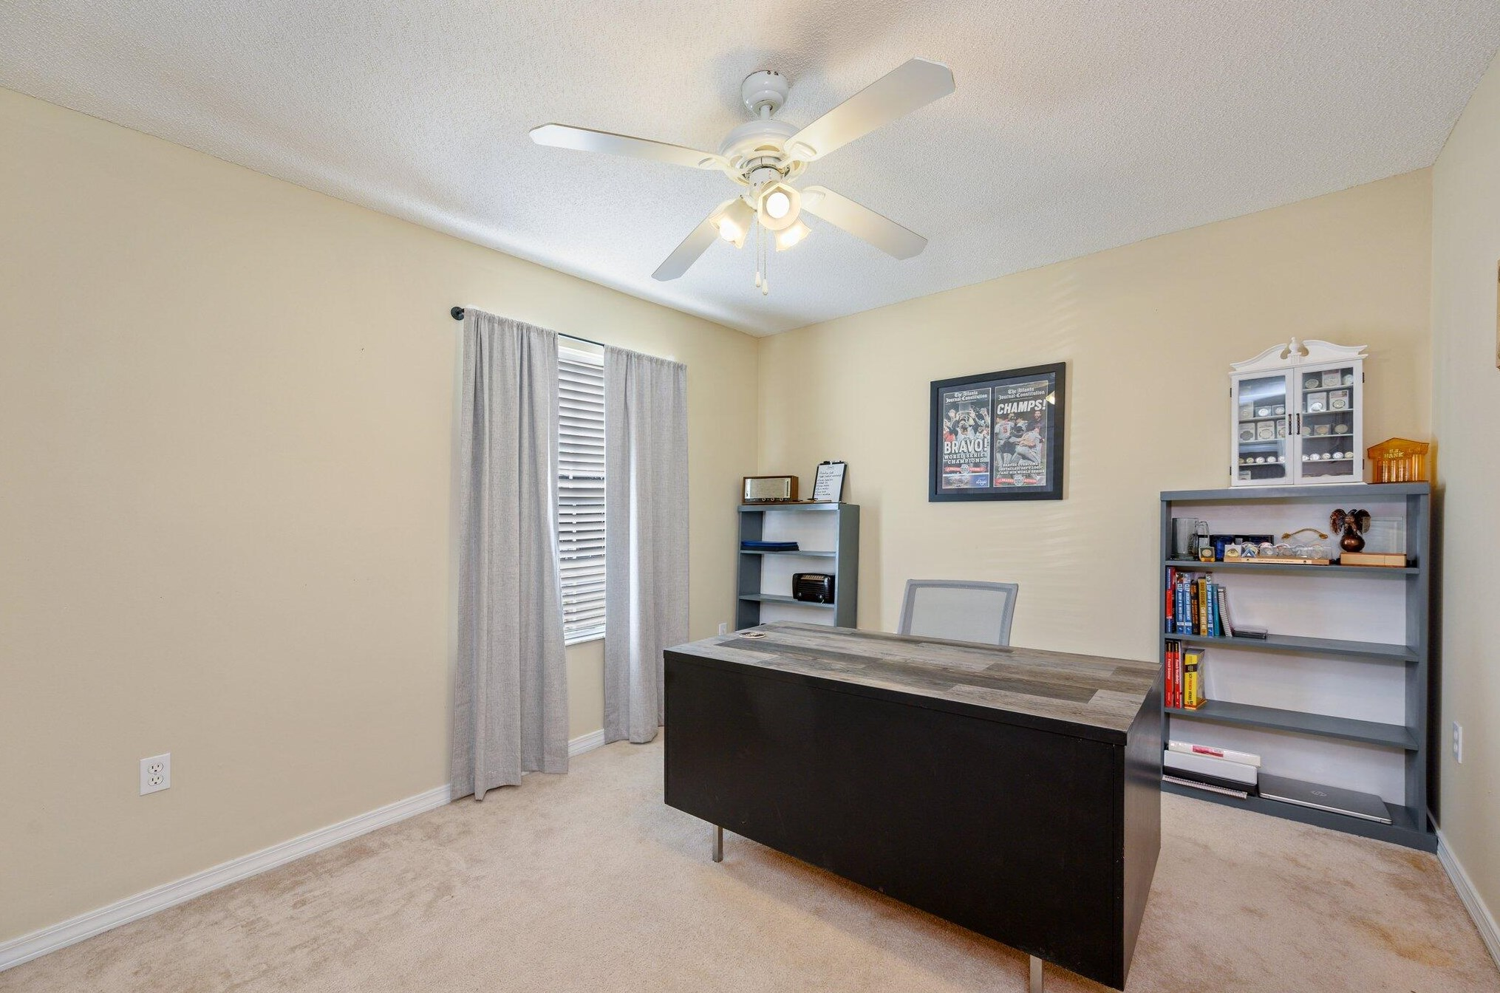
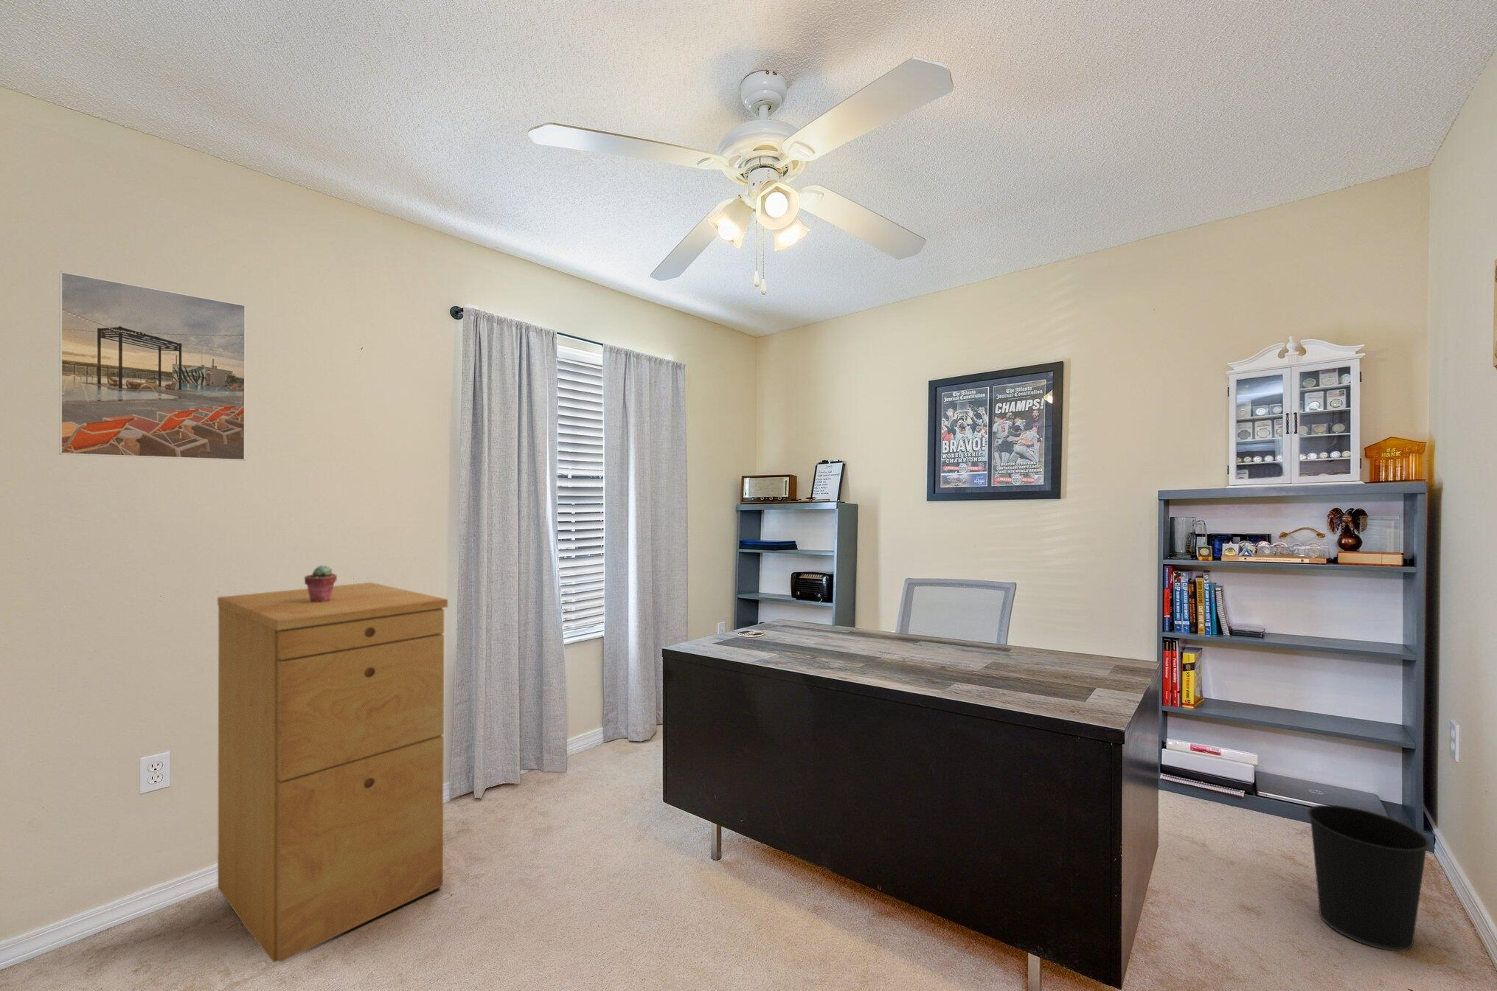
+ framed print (159, 374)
+ filing cabinet (331, 744)
+ wastebasket (1365, 876)
+ potted succulent (320, 582)
